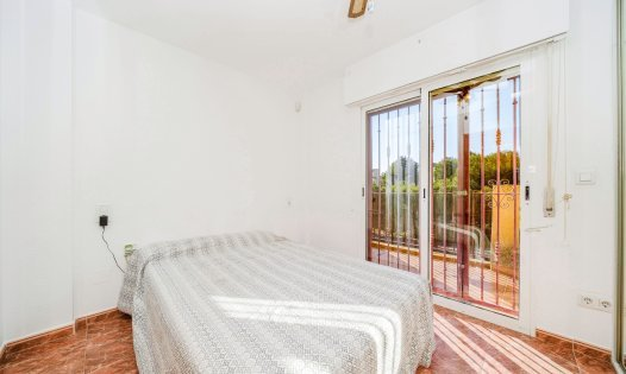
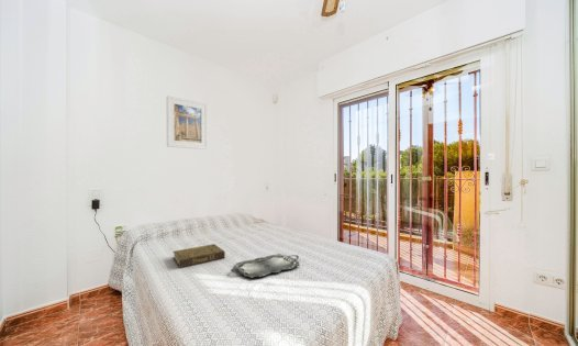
+ serving tray (267, 264)
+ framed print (188, 124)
+ book (200, 254)
